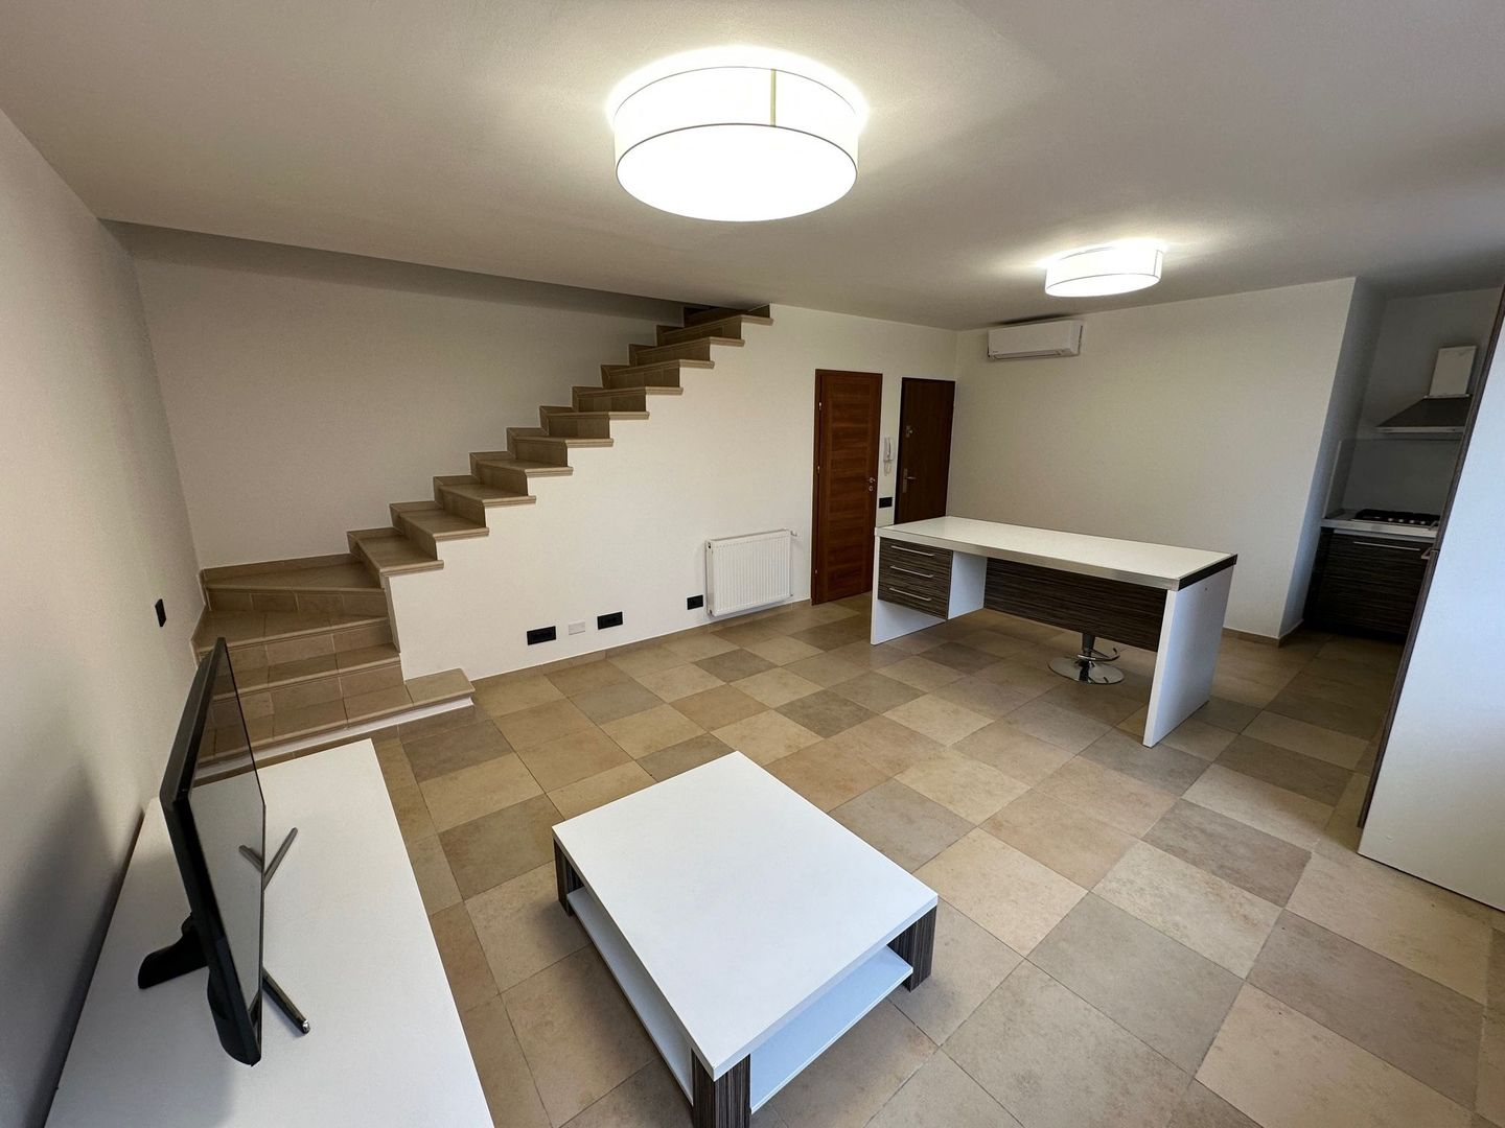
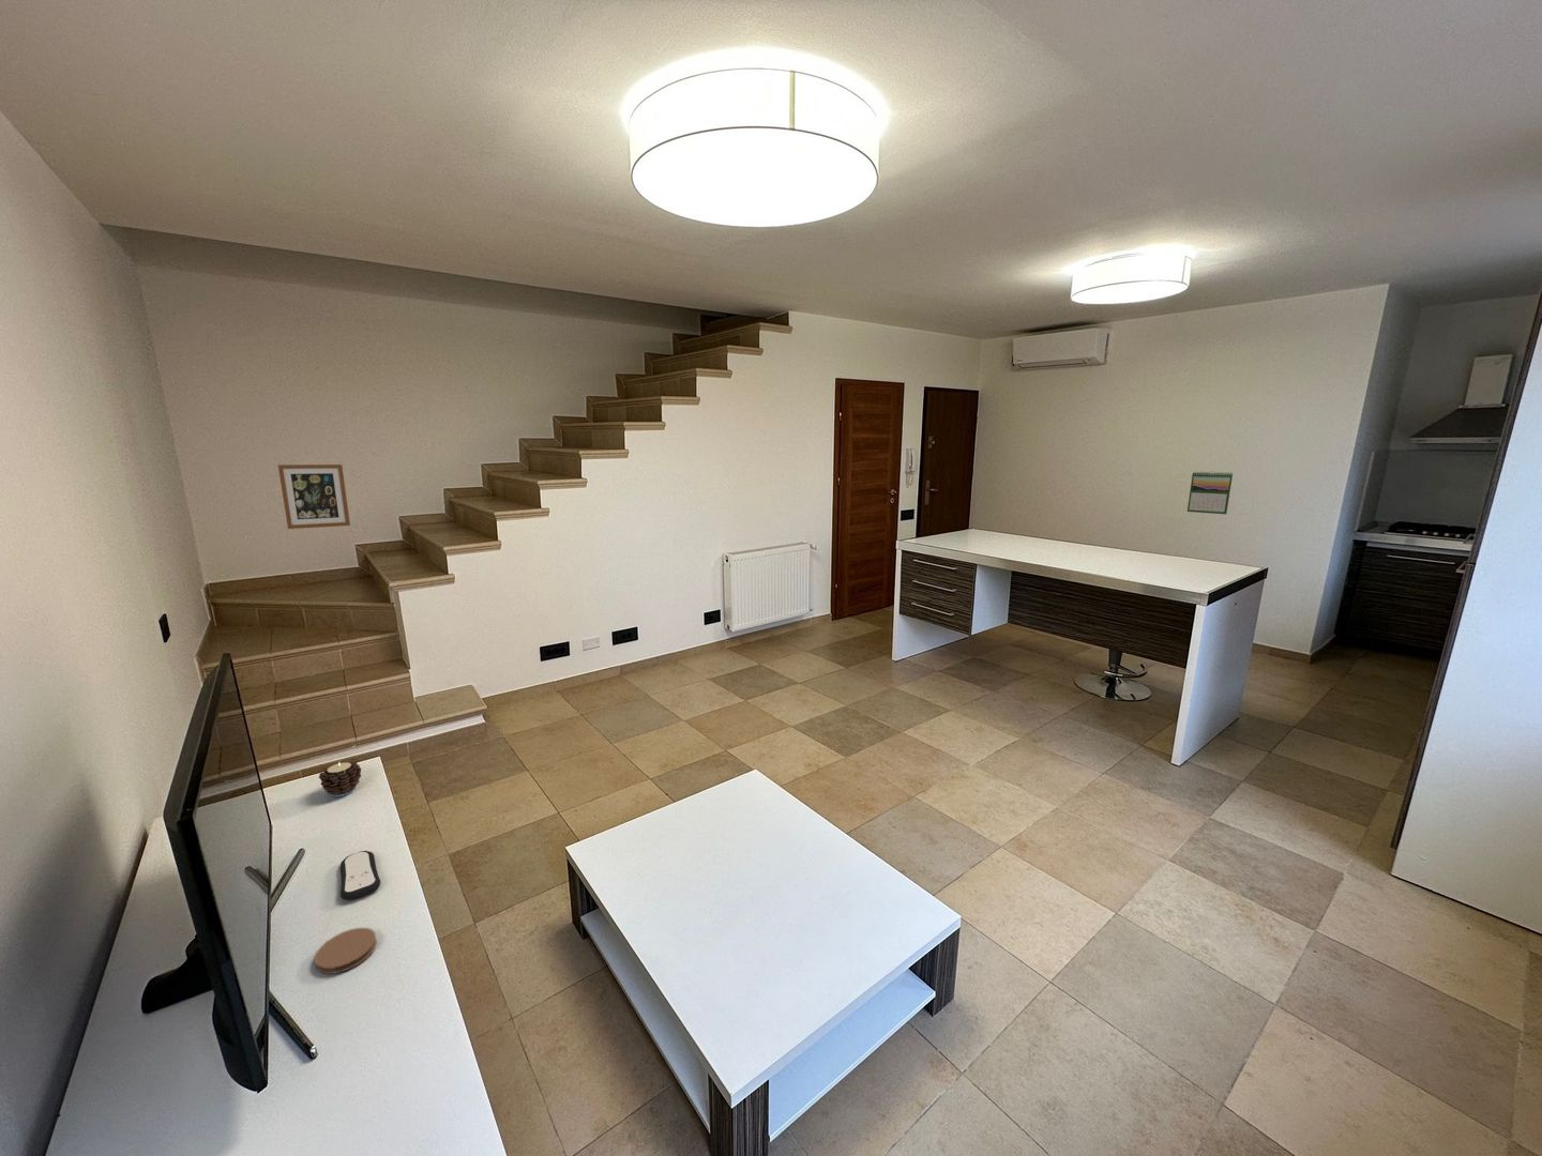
+ candle (340, 776)
+ coaster (346, 950)
+ remote control (358, 873)
+ calendar (1209, 492)
+ wall art (314, 495)
